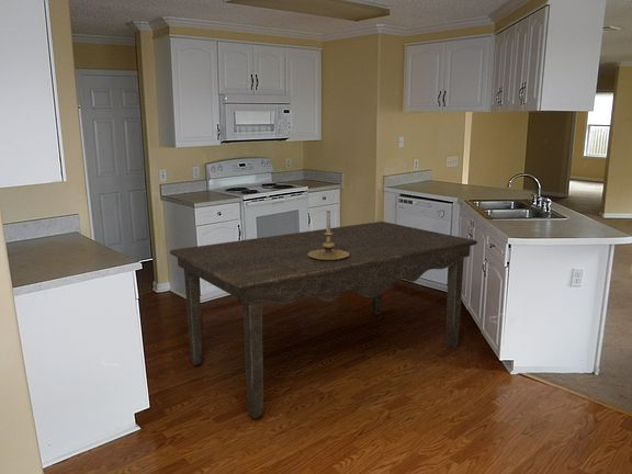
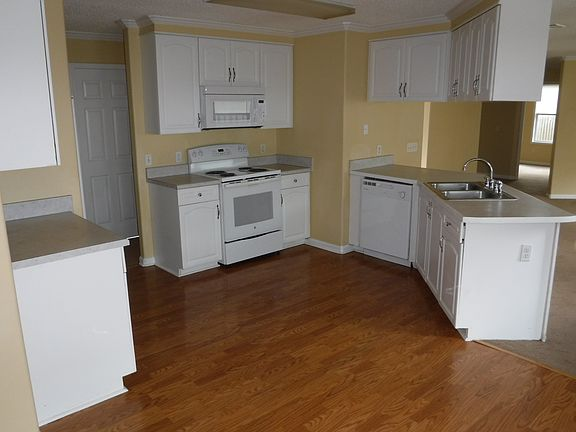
- candle holder (328, 233)
- dining table (328, 300)
